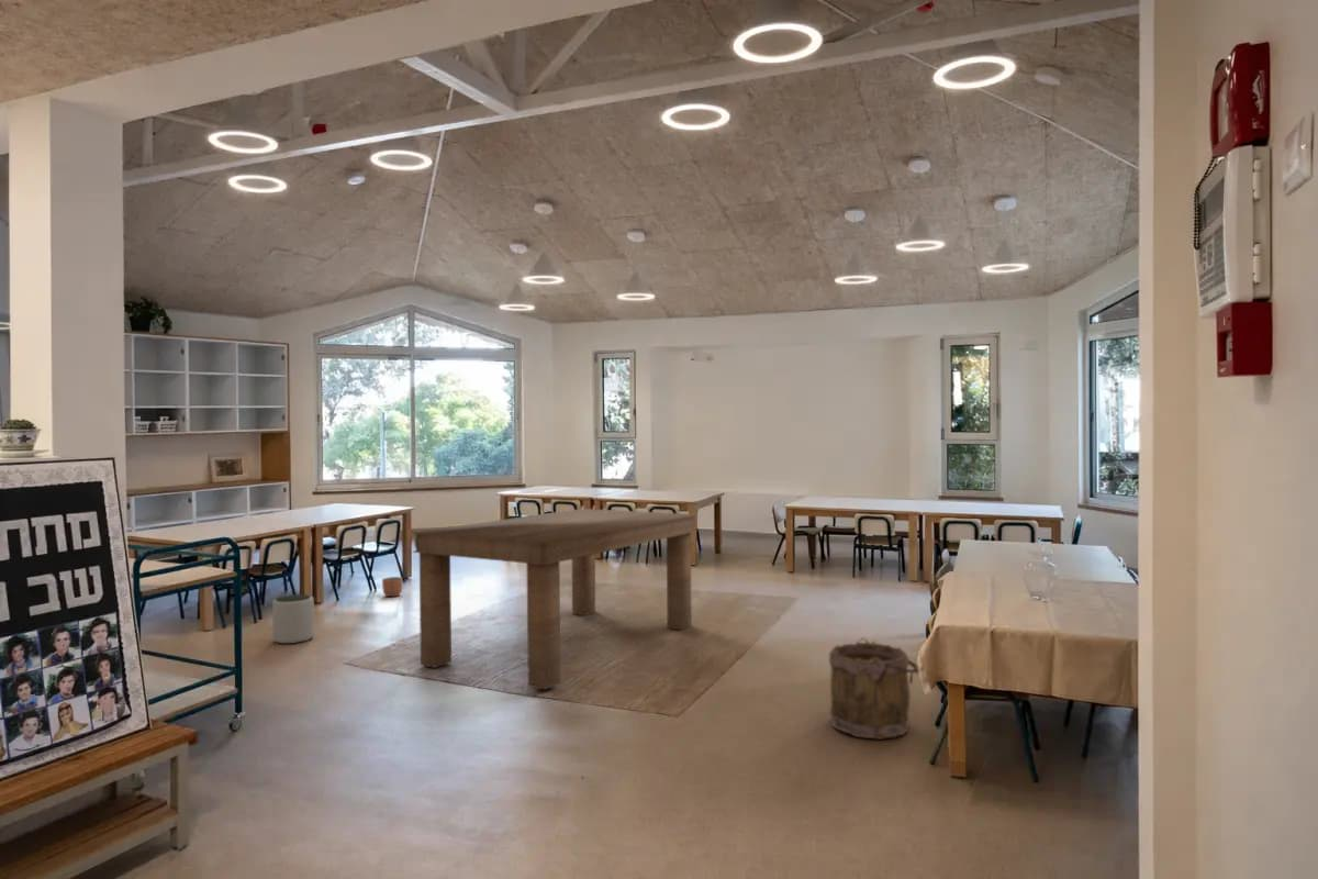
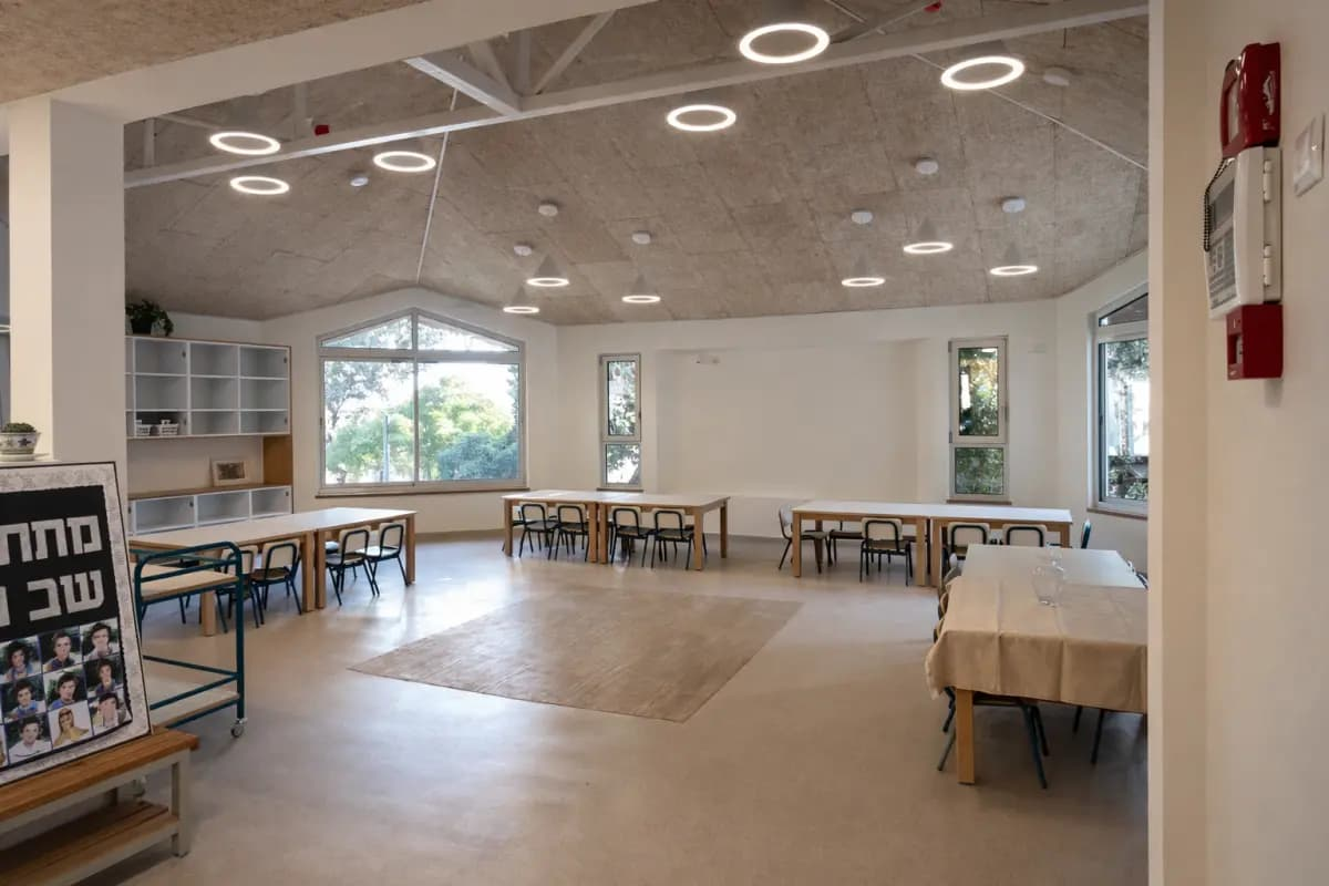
- dining table (572, 582)
- planter (392, 587)
- plant pot (293, 617)
- bucket (874, 686)
